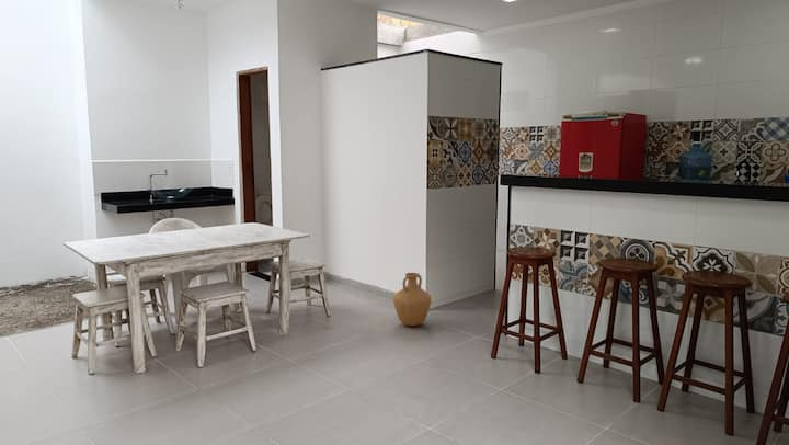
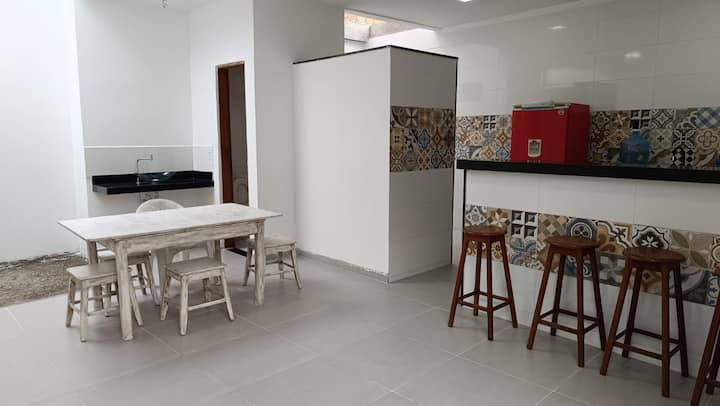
- vase (412, 299)
